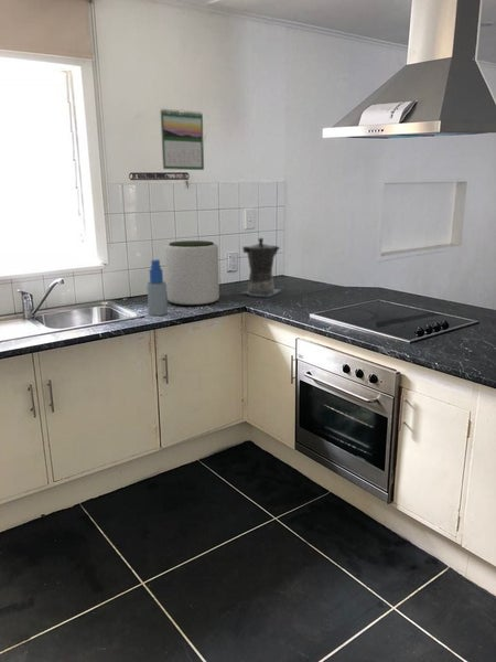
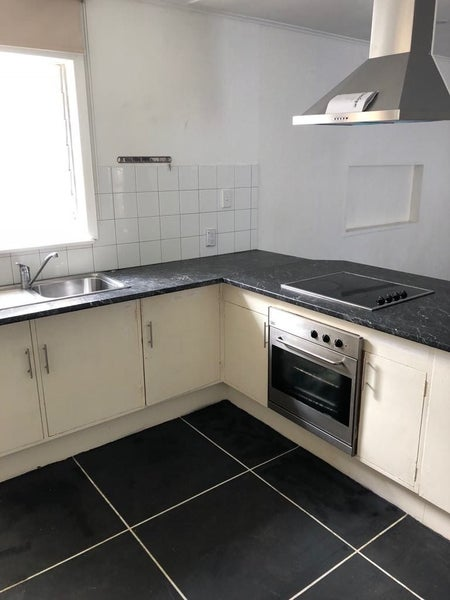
- calendar (182, 139)
- plant pot (192, 271)
- coffee maker (260, 266)
- spray bottle (157, 287)
